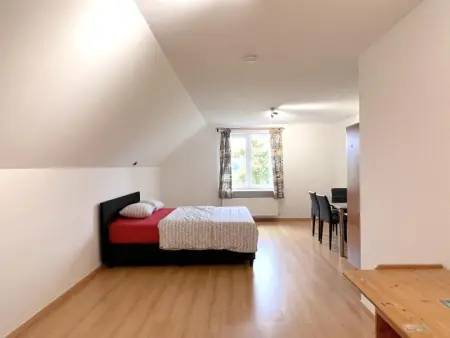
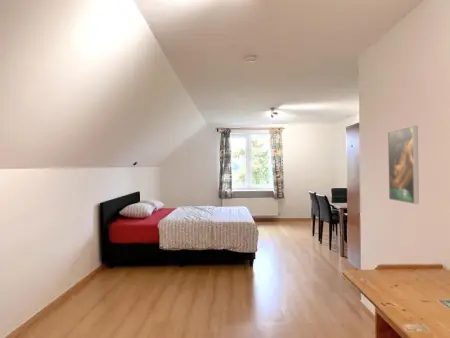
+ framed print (402, 165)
